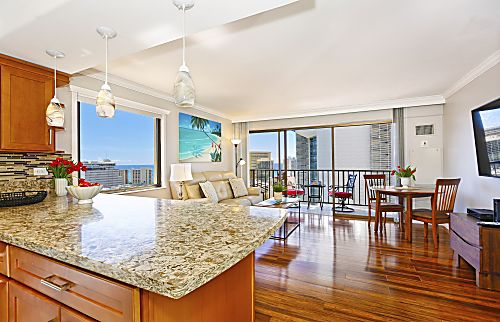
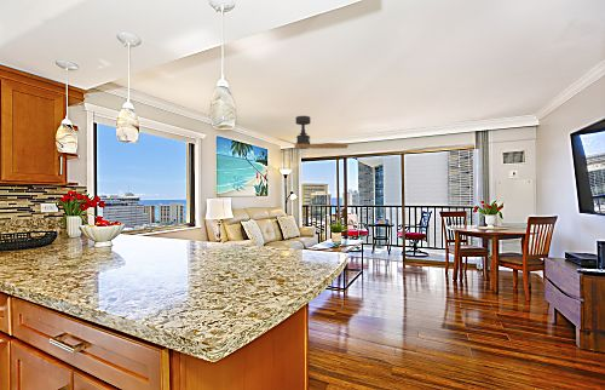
+ ceiling fan (309, 136)
